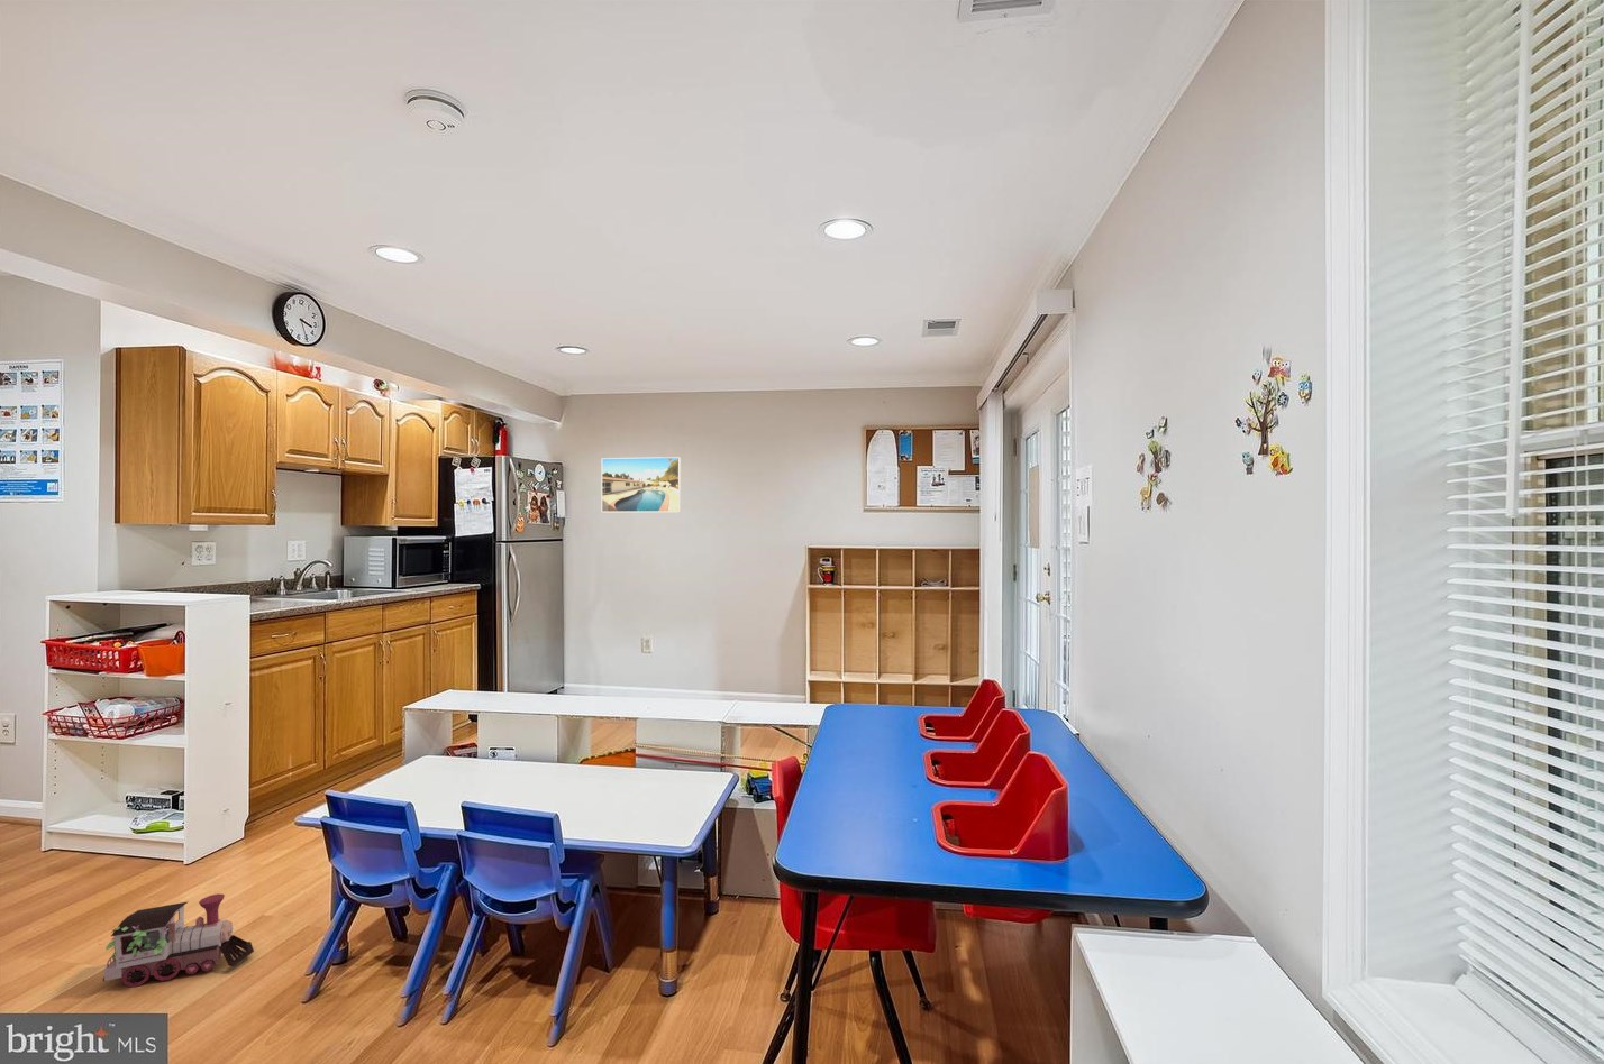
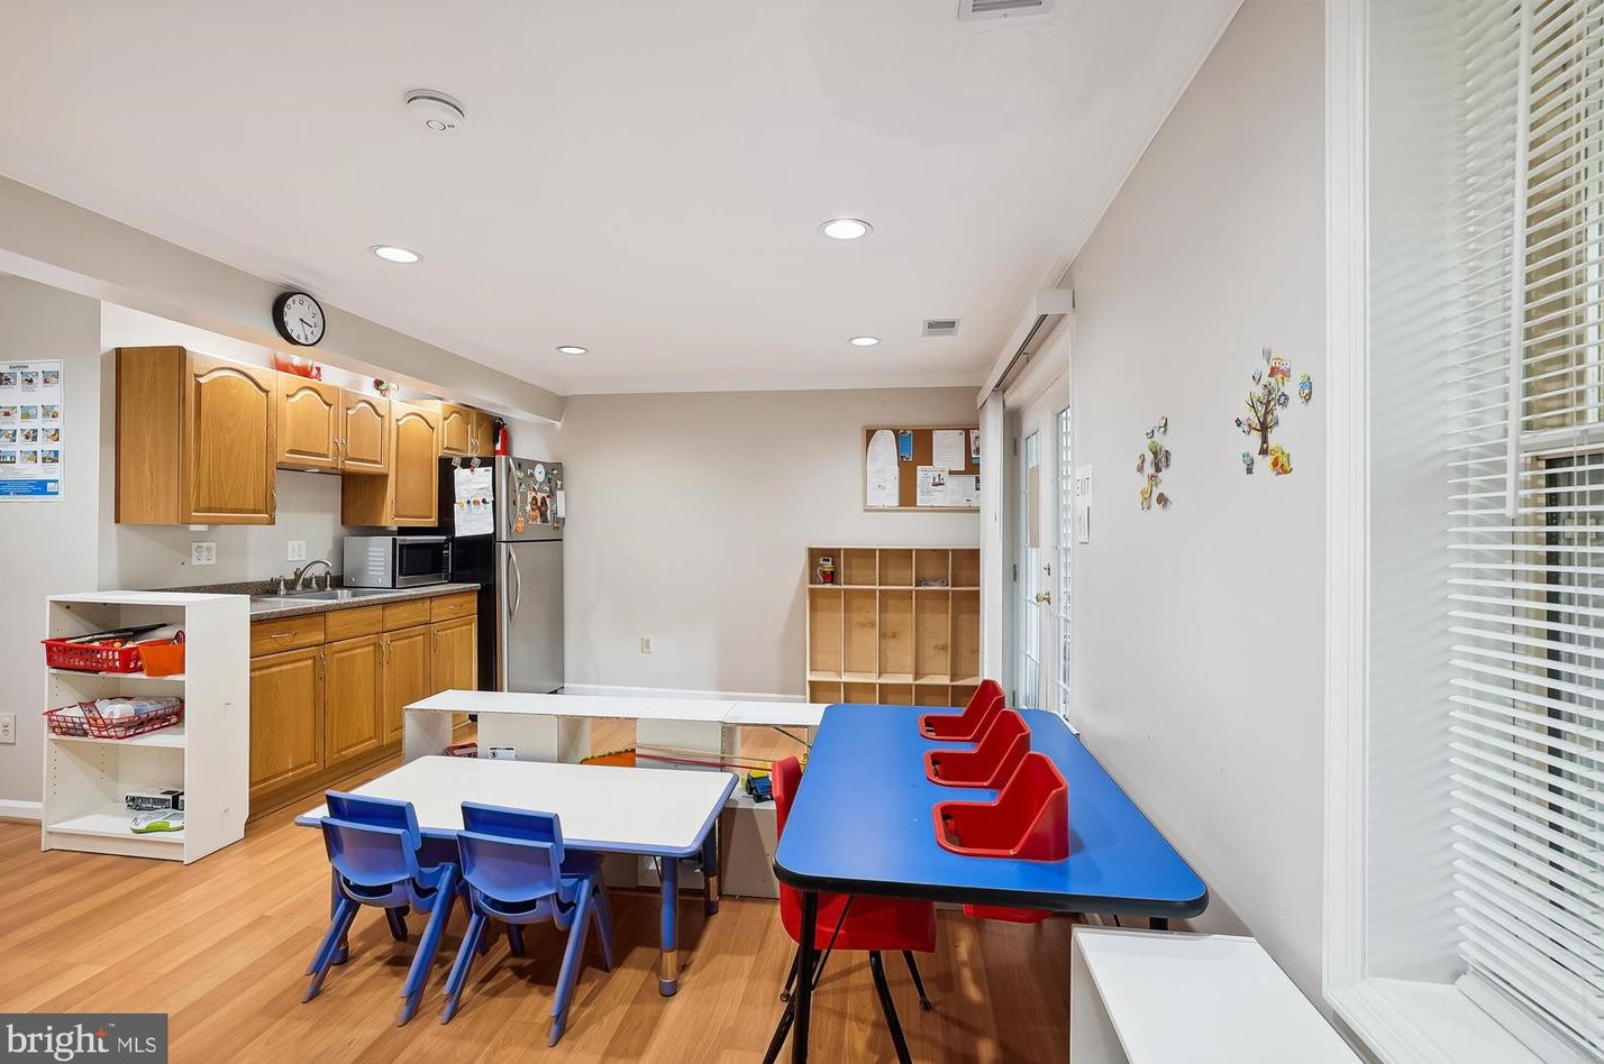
- toy train (181, 936)
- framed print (640, 484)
